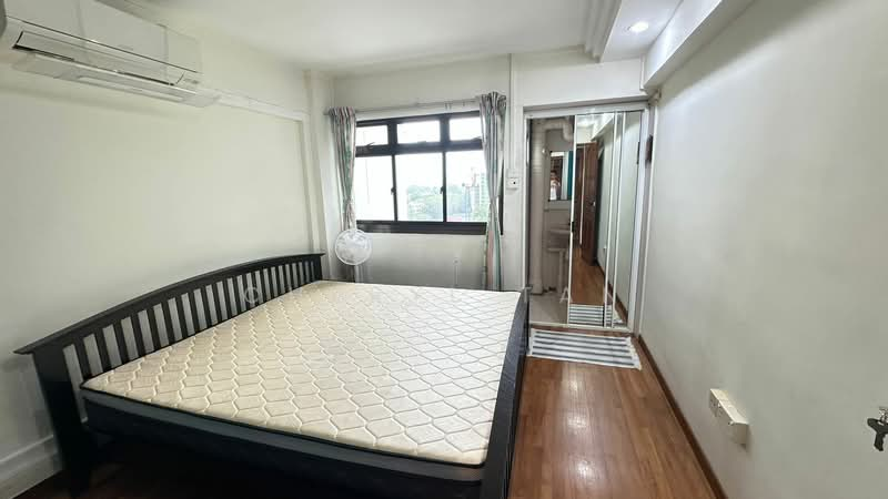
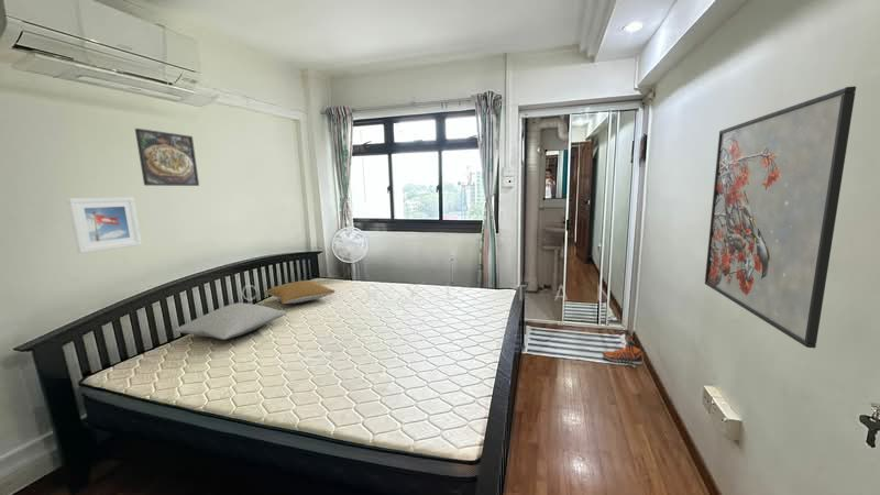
+ pillow (299, 292)
+ pillow (233, 320)
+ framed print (757, 216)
+ sneaker (623, 350)
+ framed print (169, 158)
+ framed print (107, 223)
